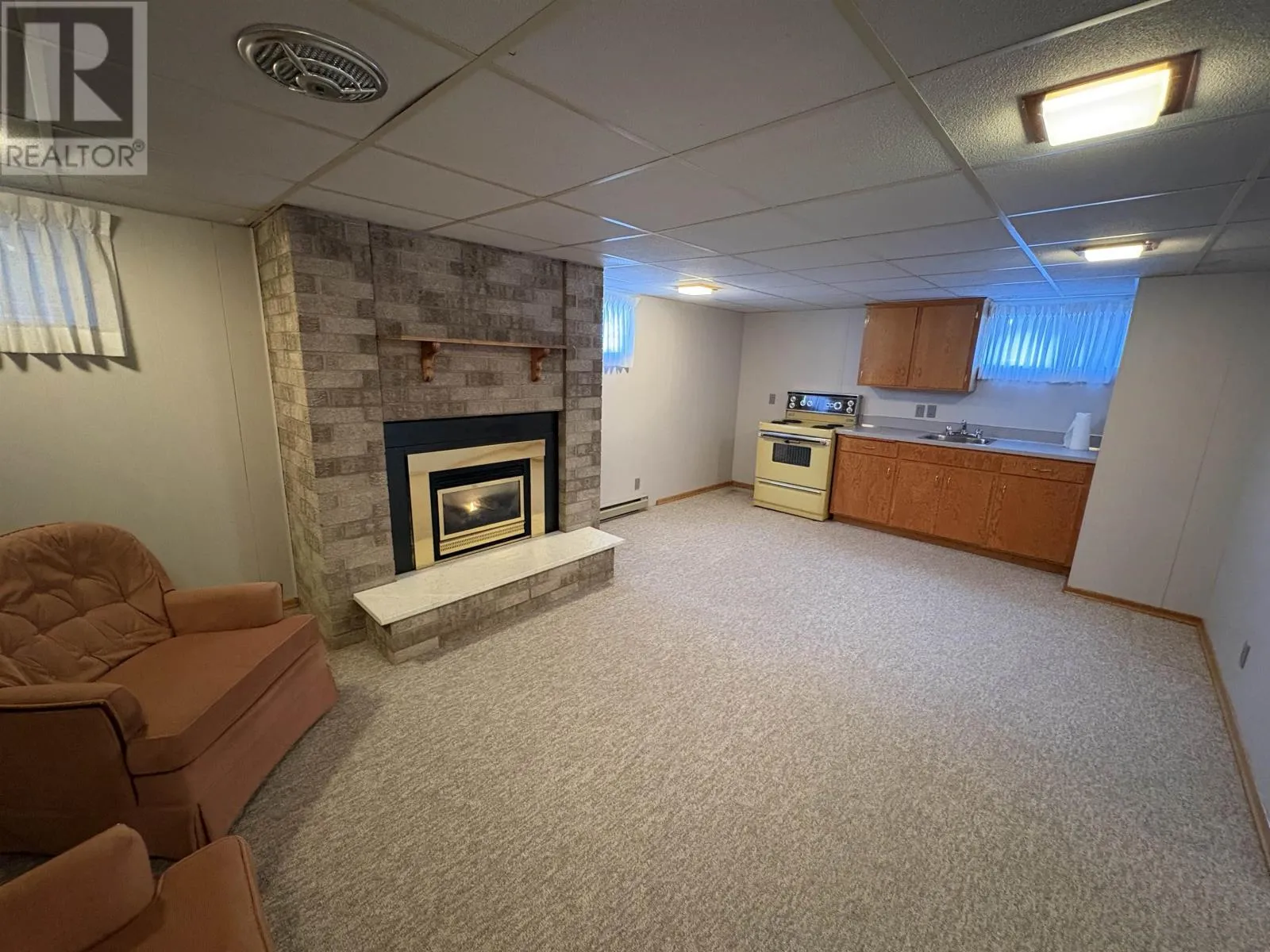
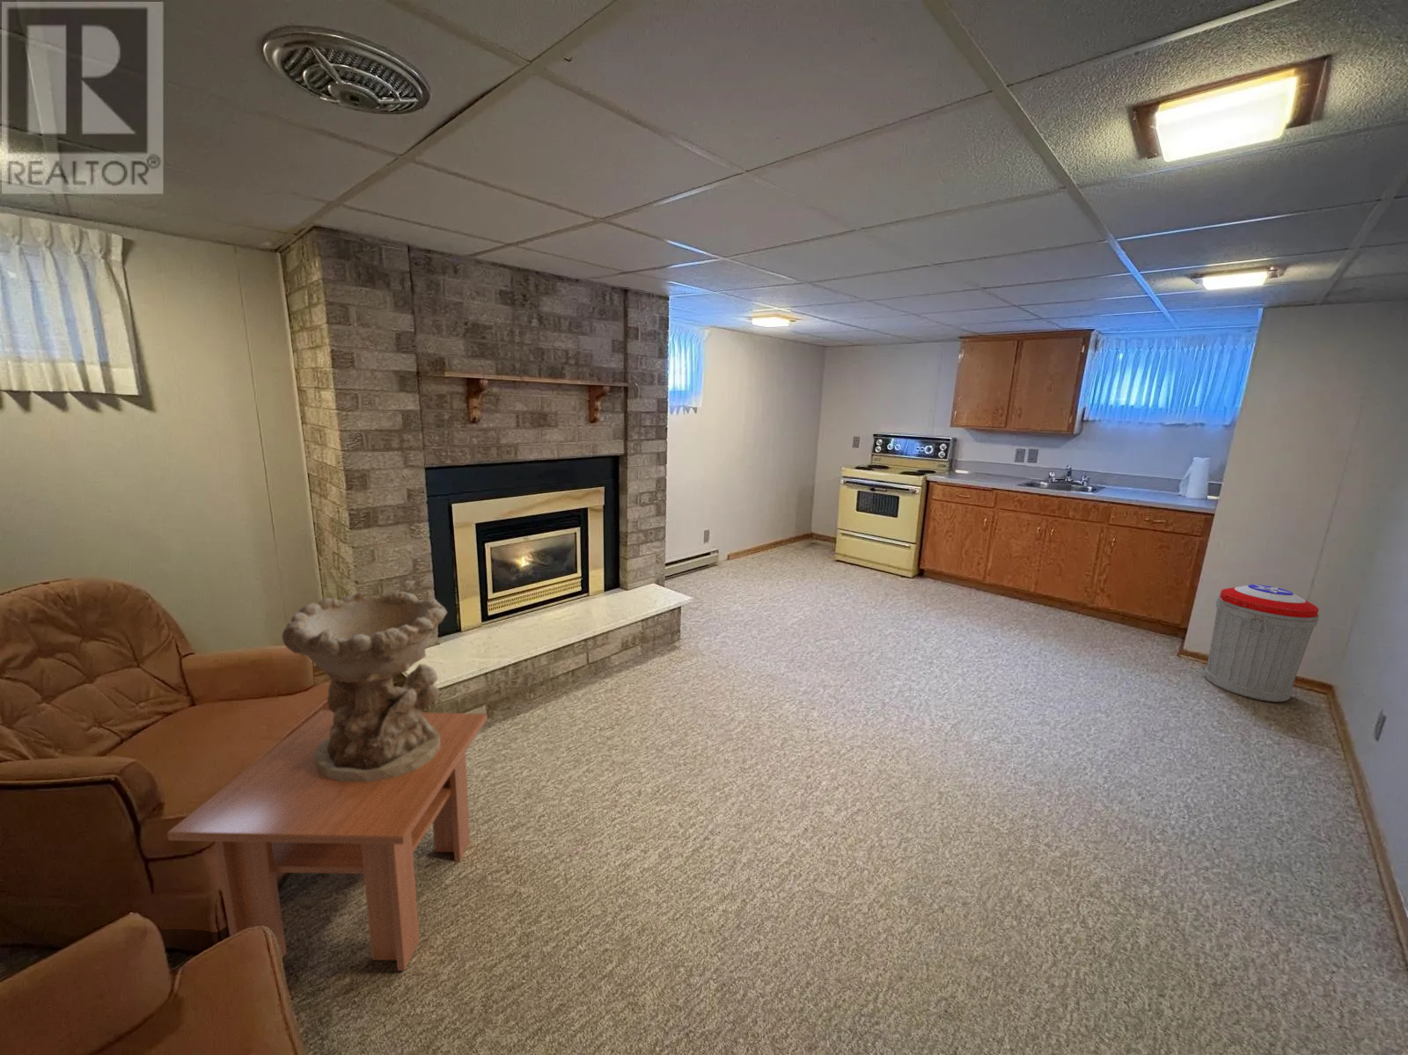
+ coffee table (361, 831)
+ decorative bowl (374, 682)
+ trash can (1257, 638)
